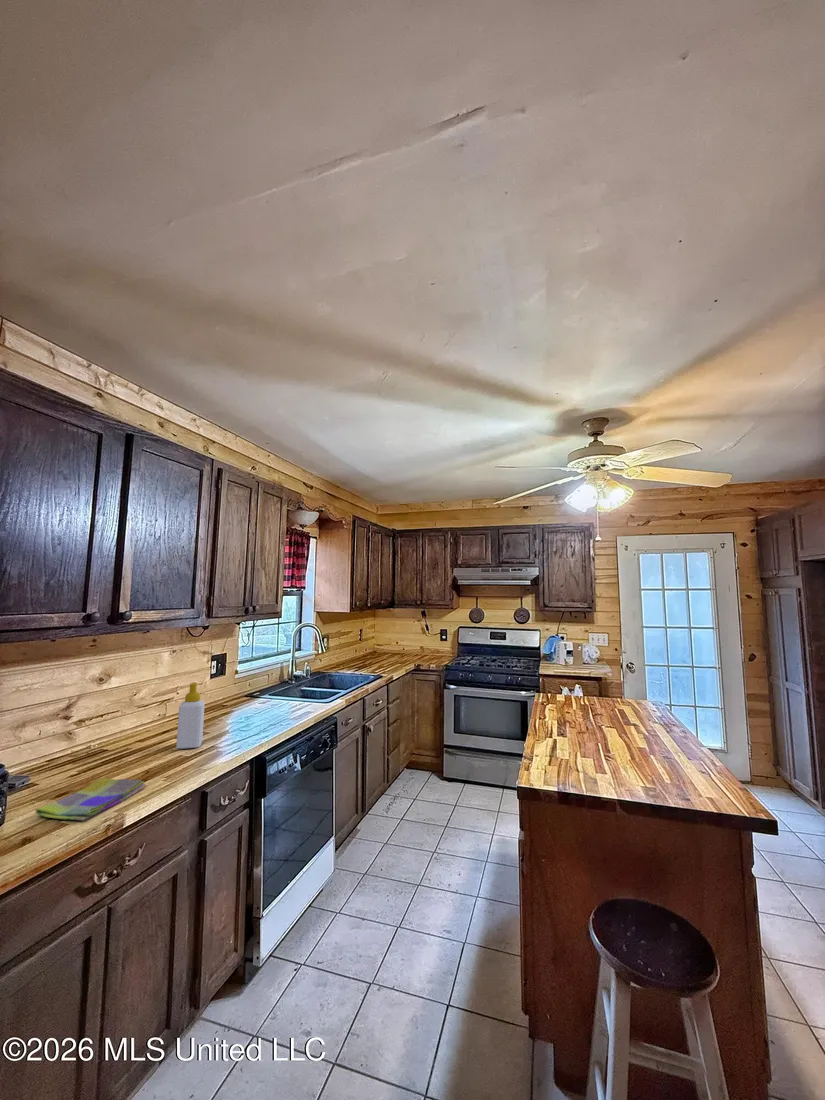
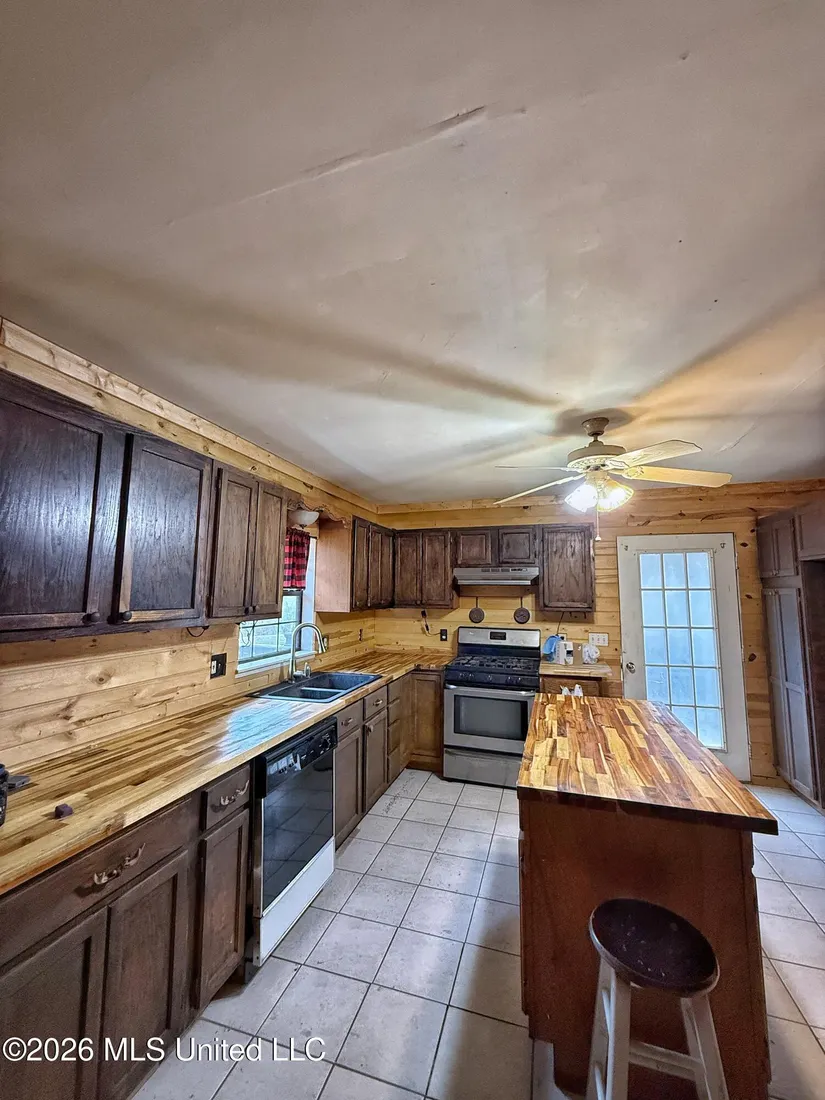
- dish towel (93, 796)
- soap bottle (191, 714)
